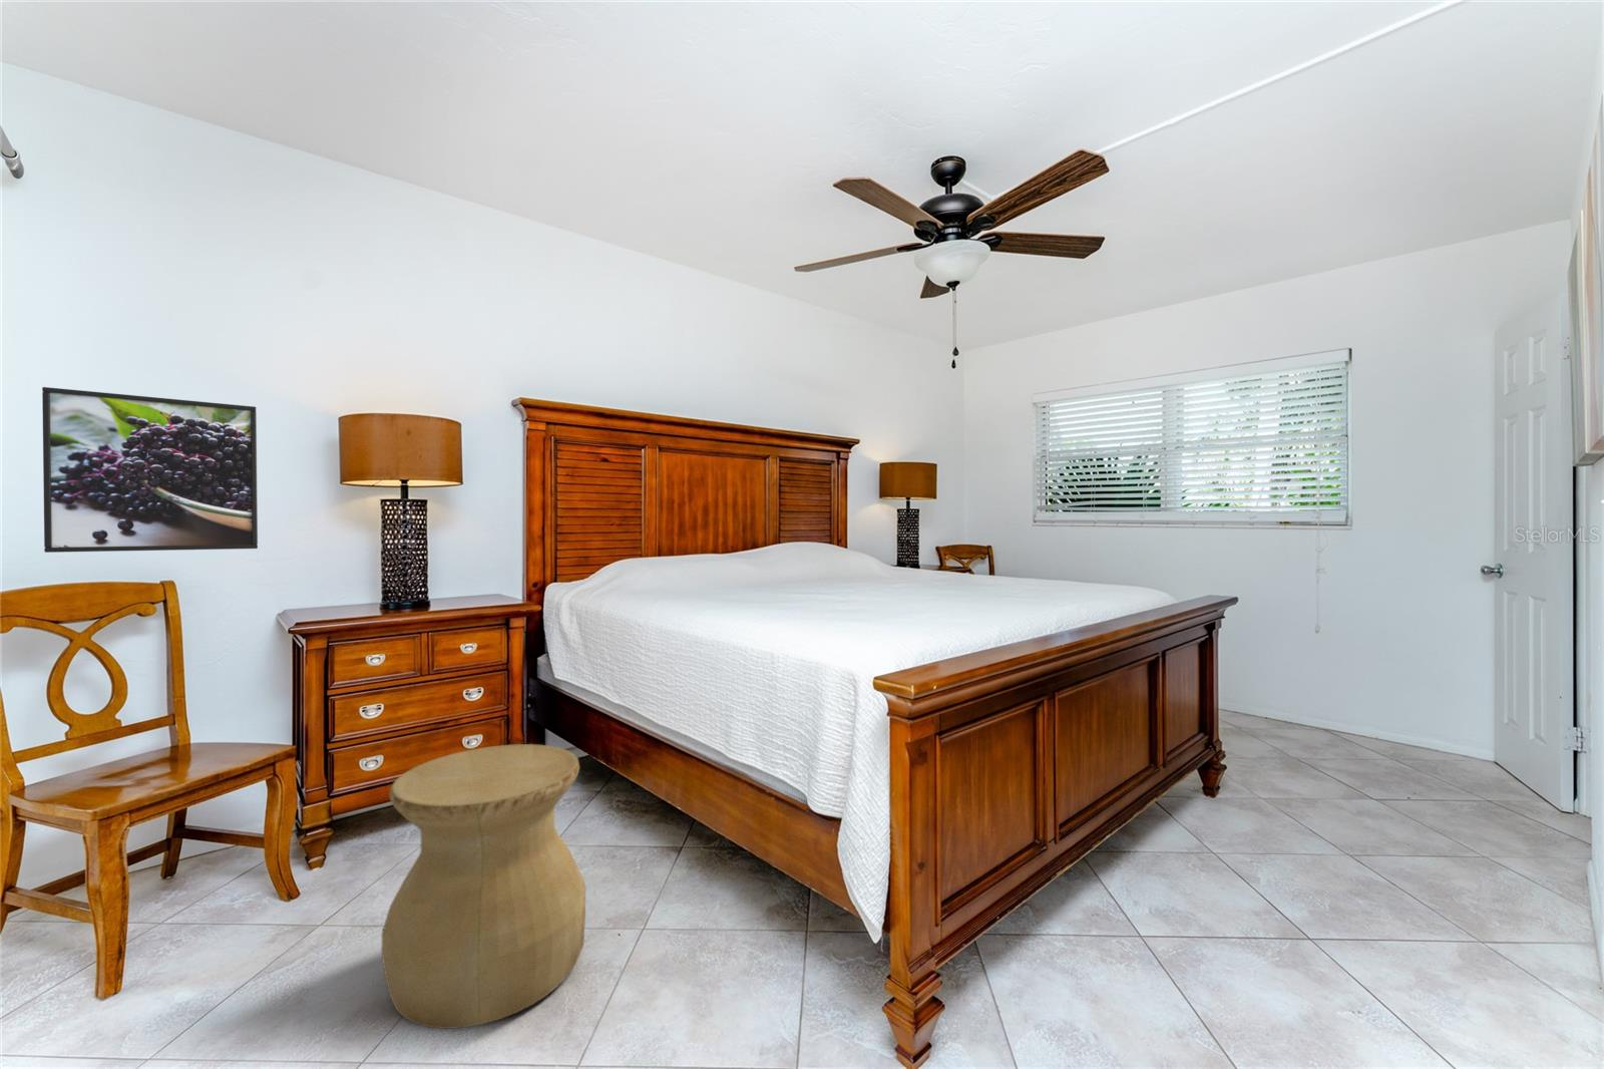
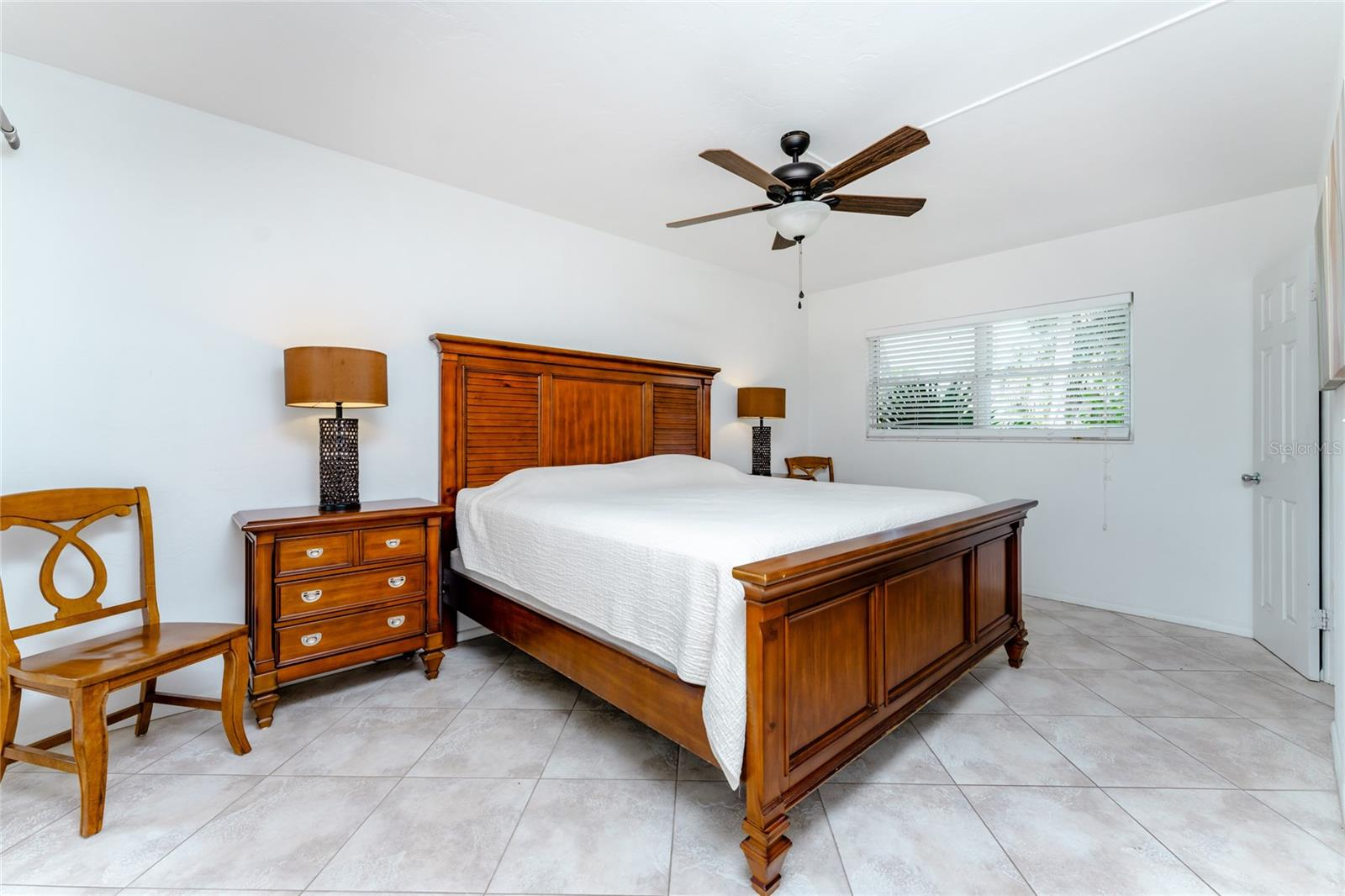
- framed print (159, 474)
- side table (488, 871)
